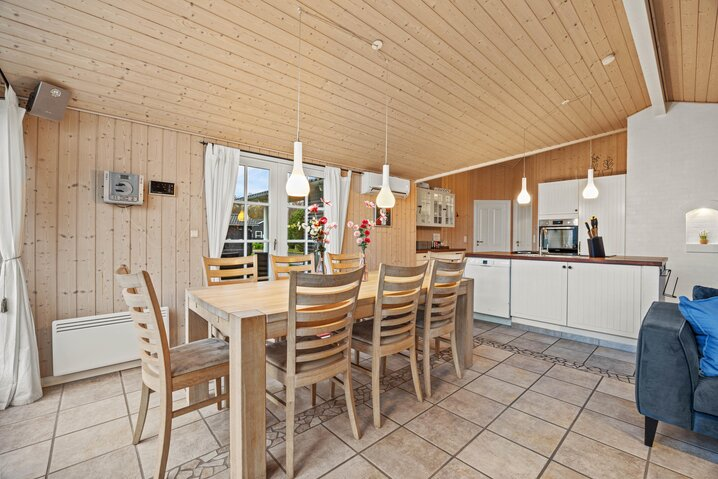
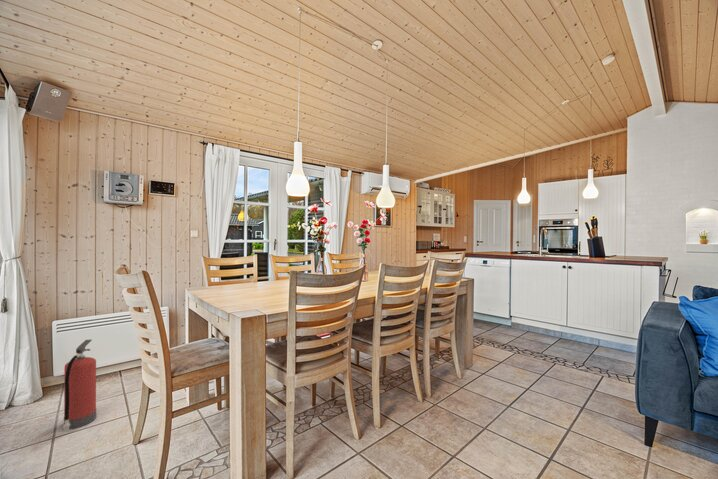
+ fire extinguisher (77, 384)
